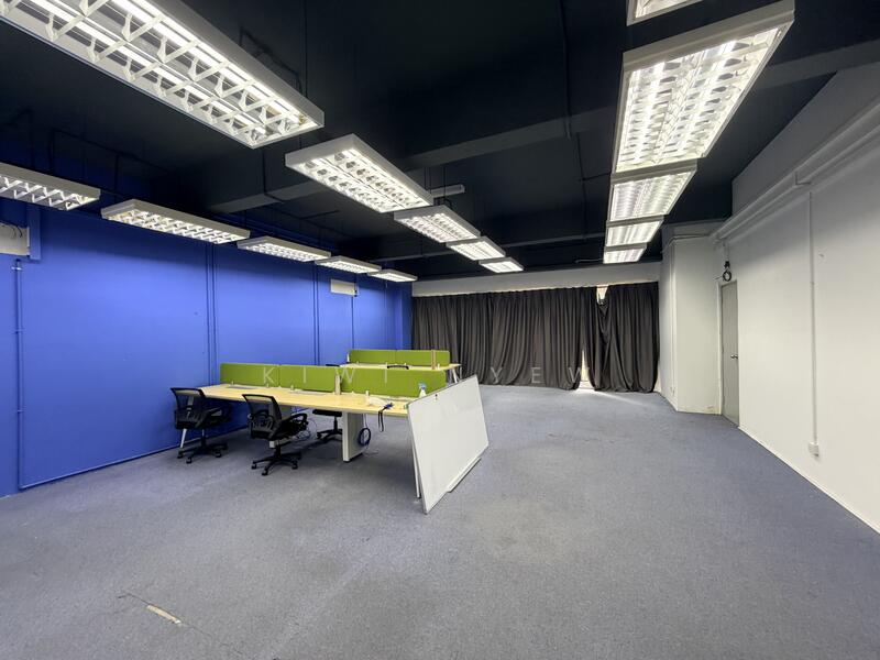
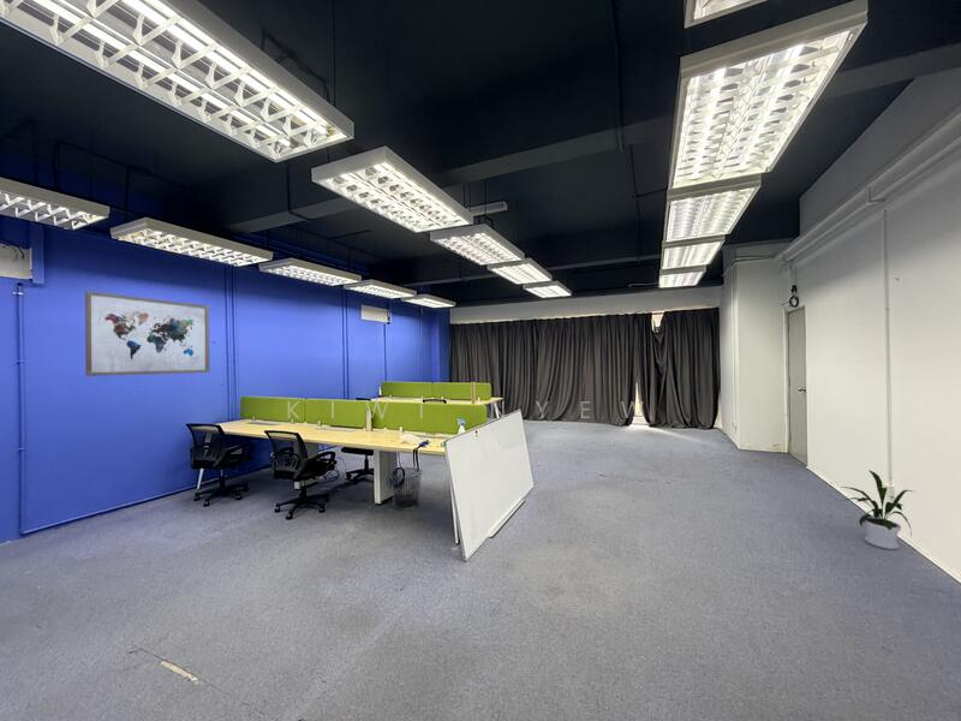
+ wall art (155, 336)
+ waste bin (405, 488)
+ house plant (878, 508)
